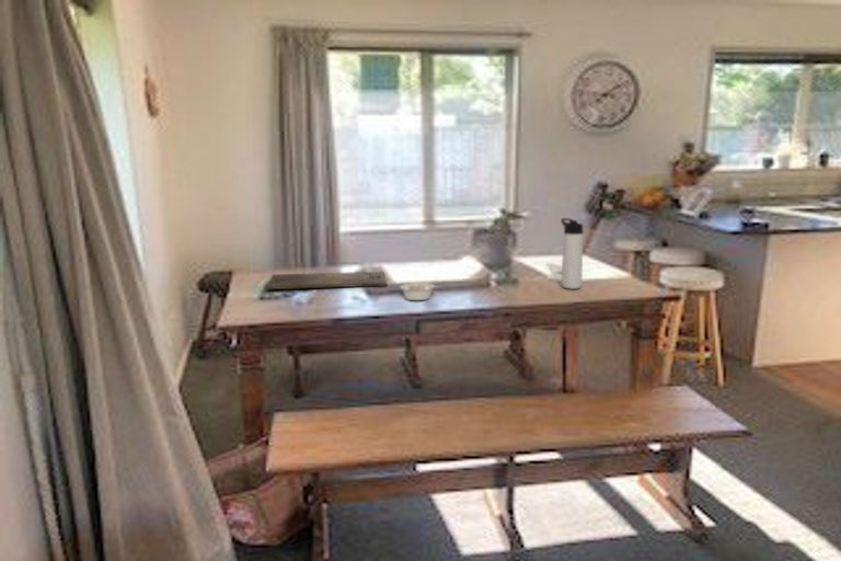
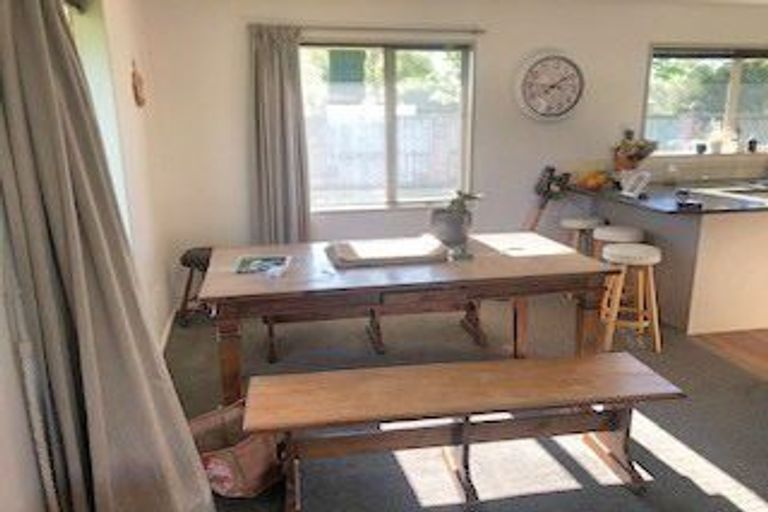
- legume (418, 290)
- thermos bottle (569, 253)
- cutting board (327, 279)
